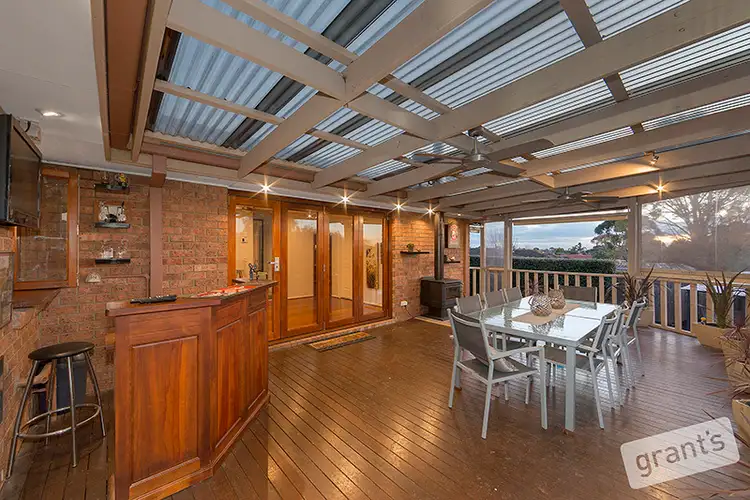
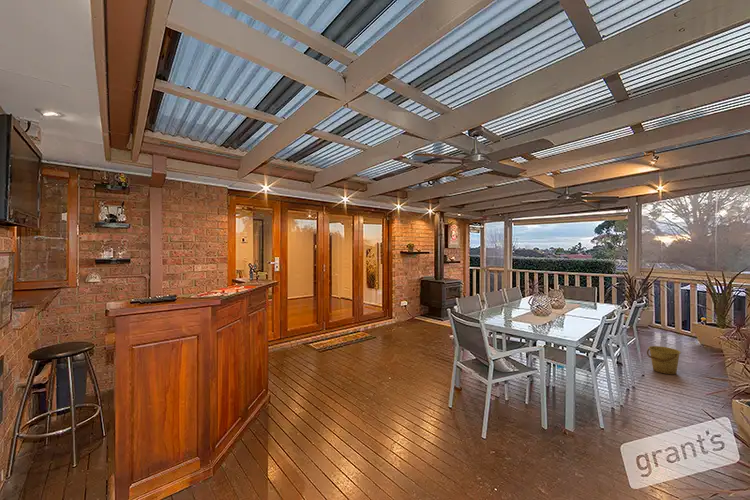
+ bucket (664, 360)
